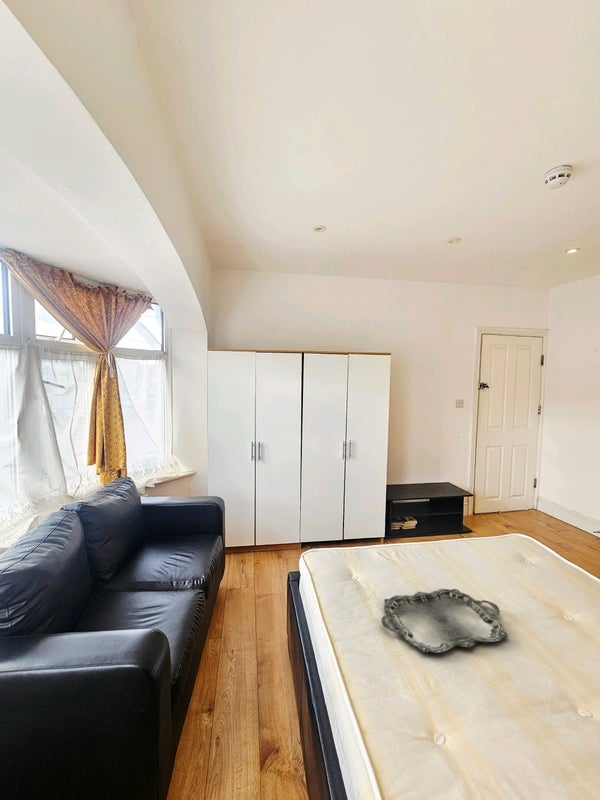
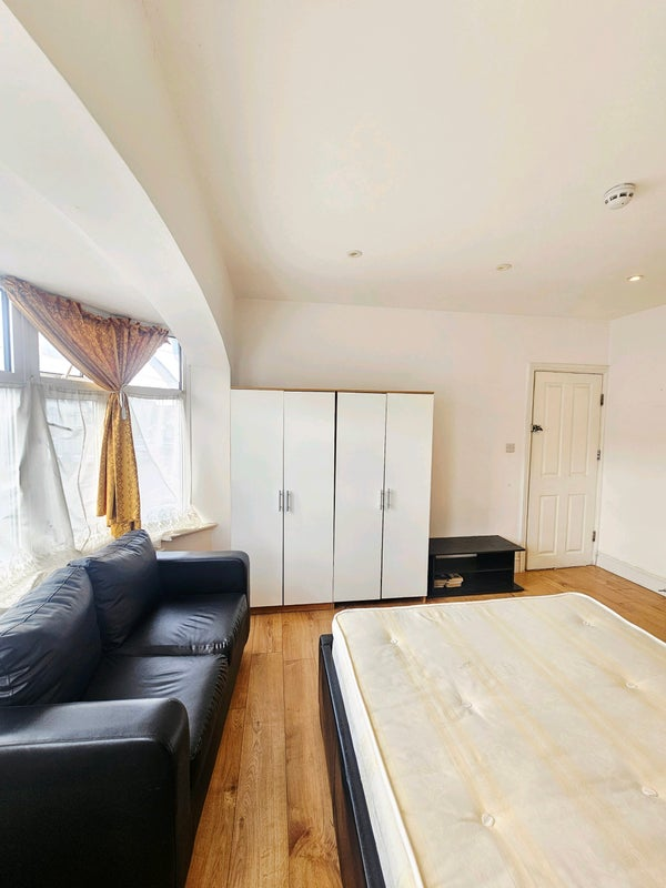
- serving tray (441, 616)
